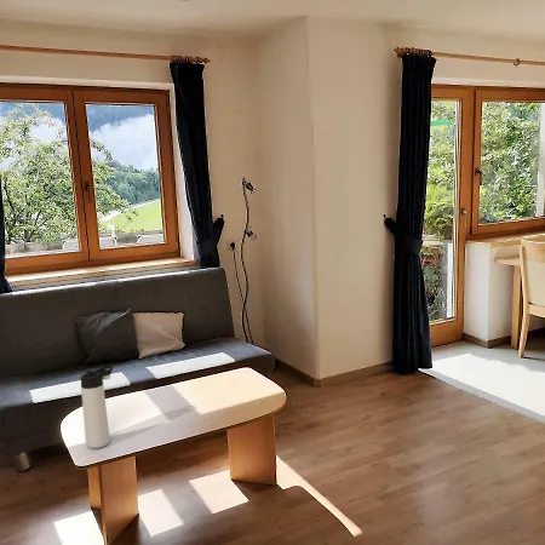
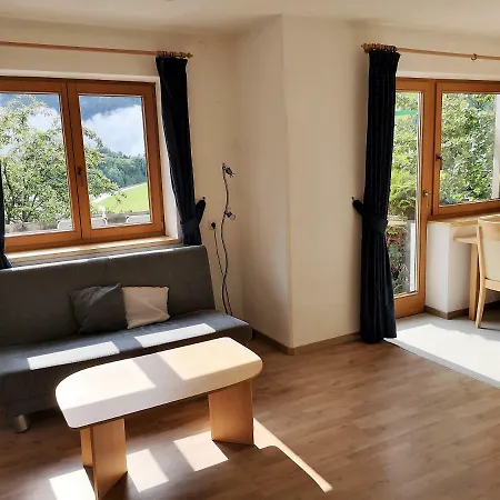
- thermos bottle (99, 406)
